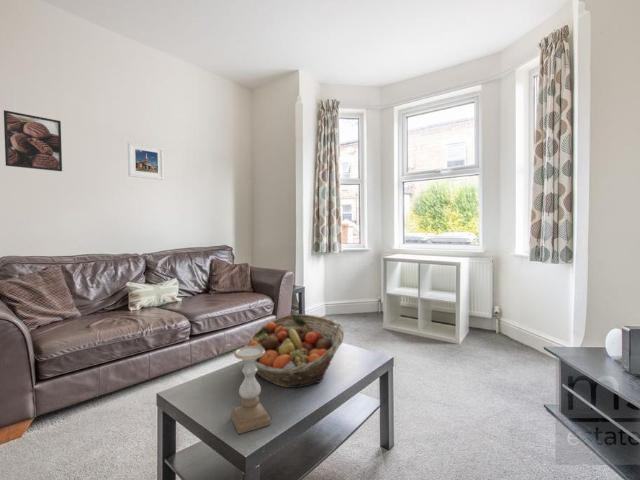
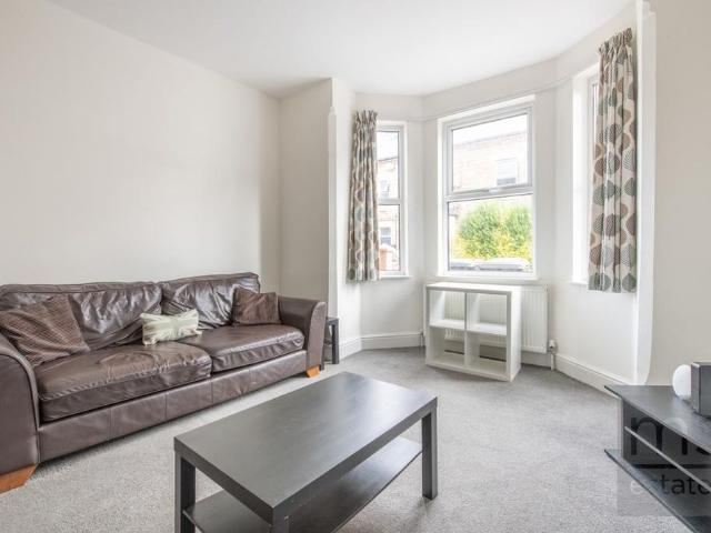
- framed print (34, 142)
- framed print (146, 161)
- fruit basket (293, 347)
- candle holder (250, 386)
